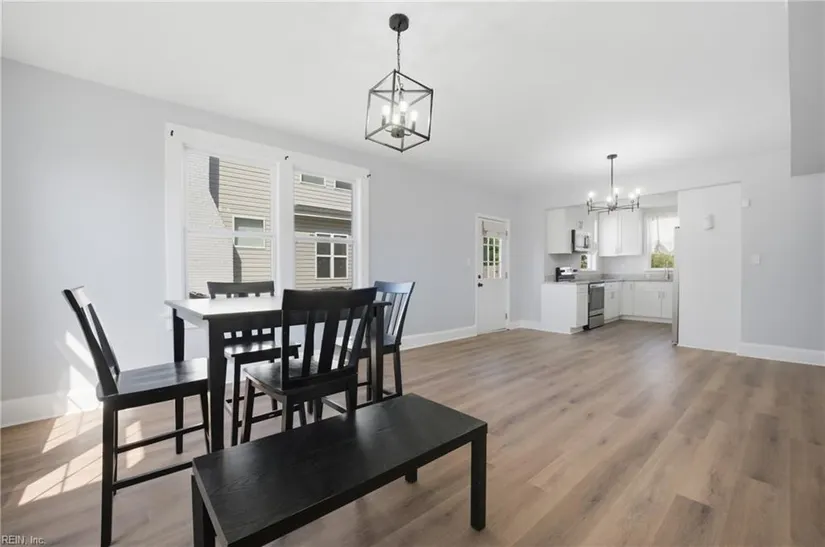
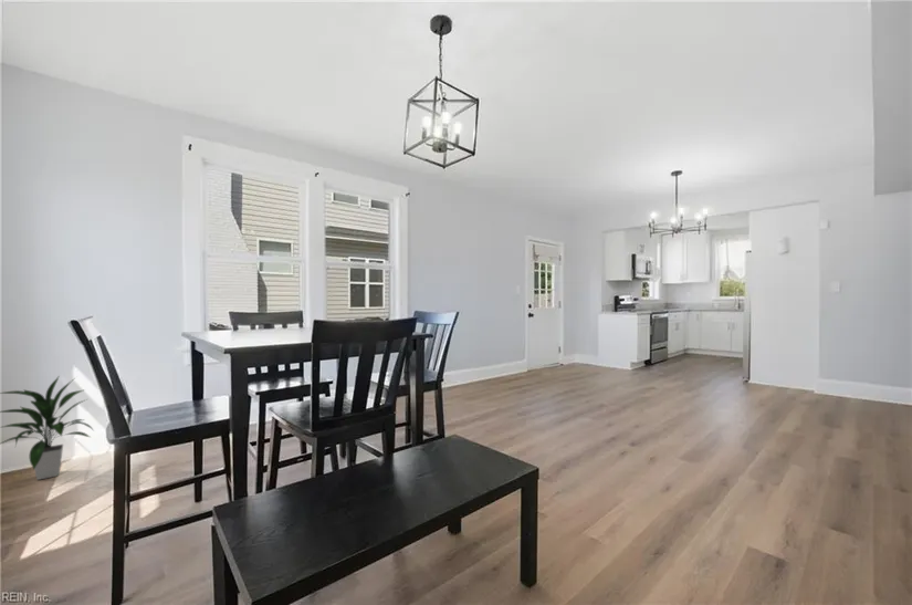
+ indoor plant (45, 427)
